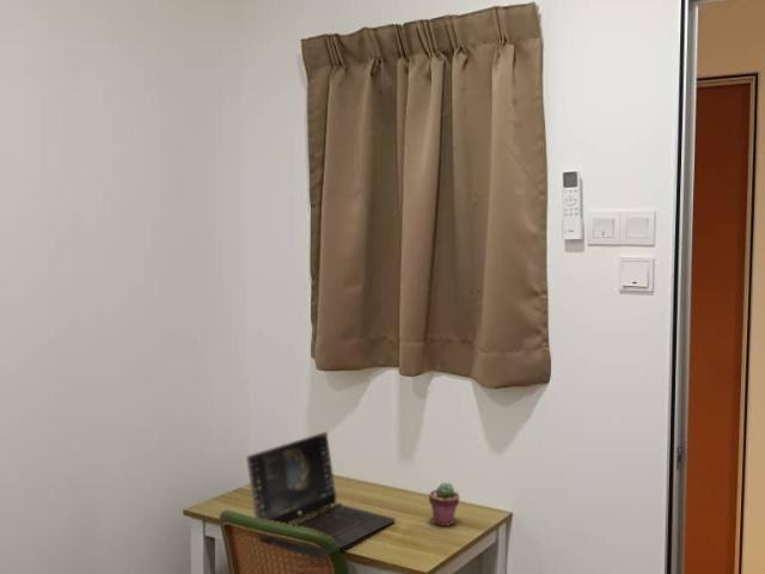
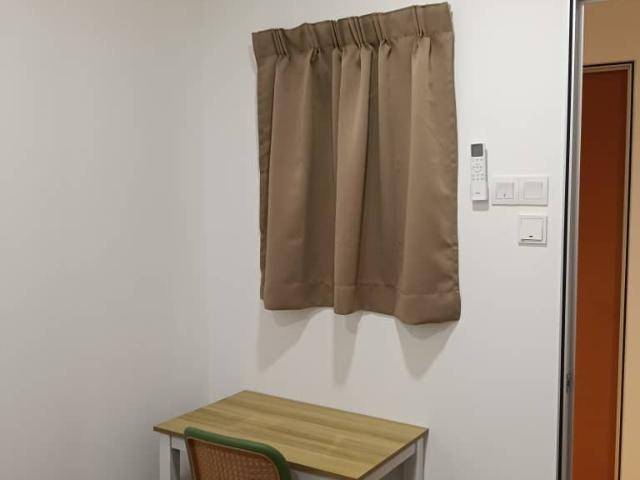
- laptop (323, 490)
- potted succulent (443, 502)
